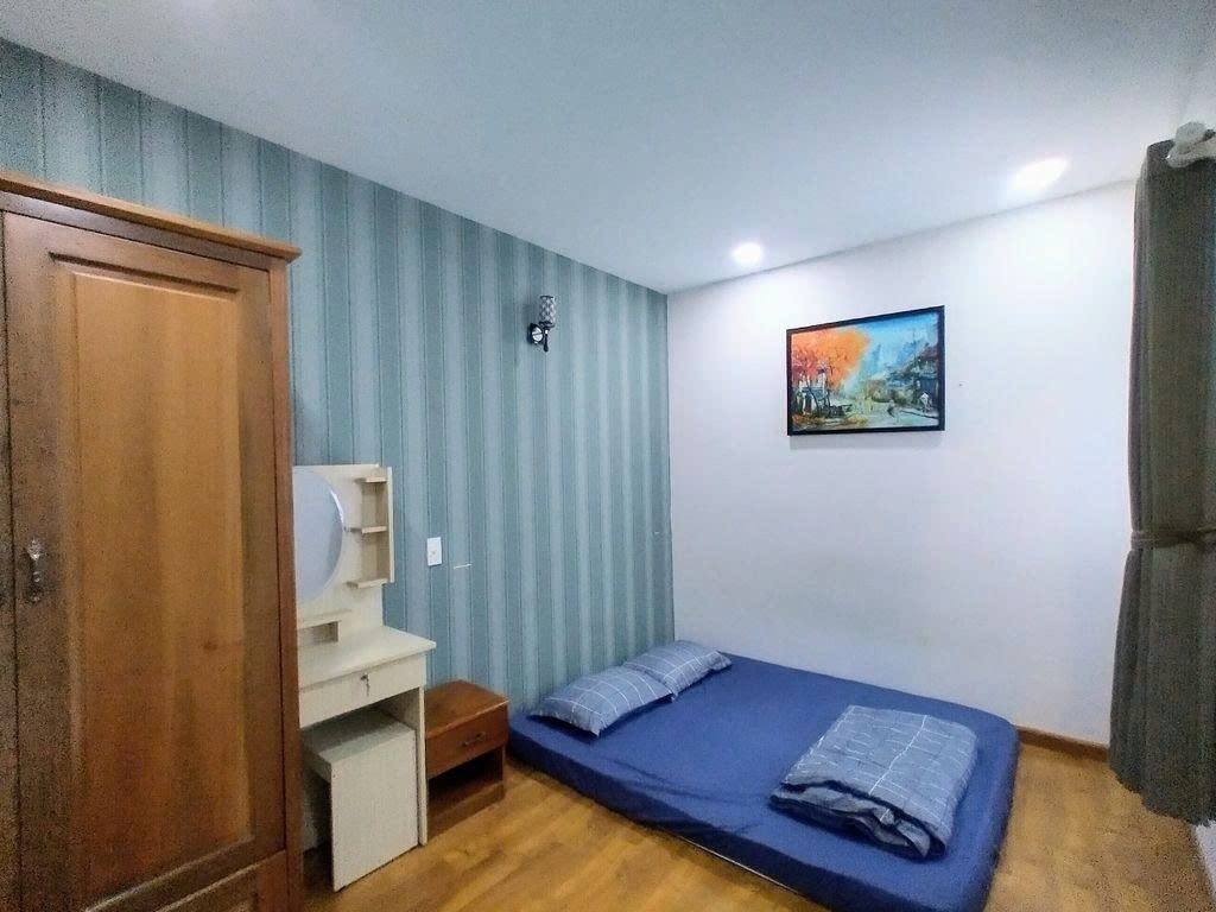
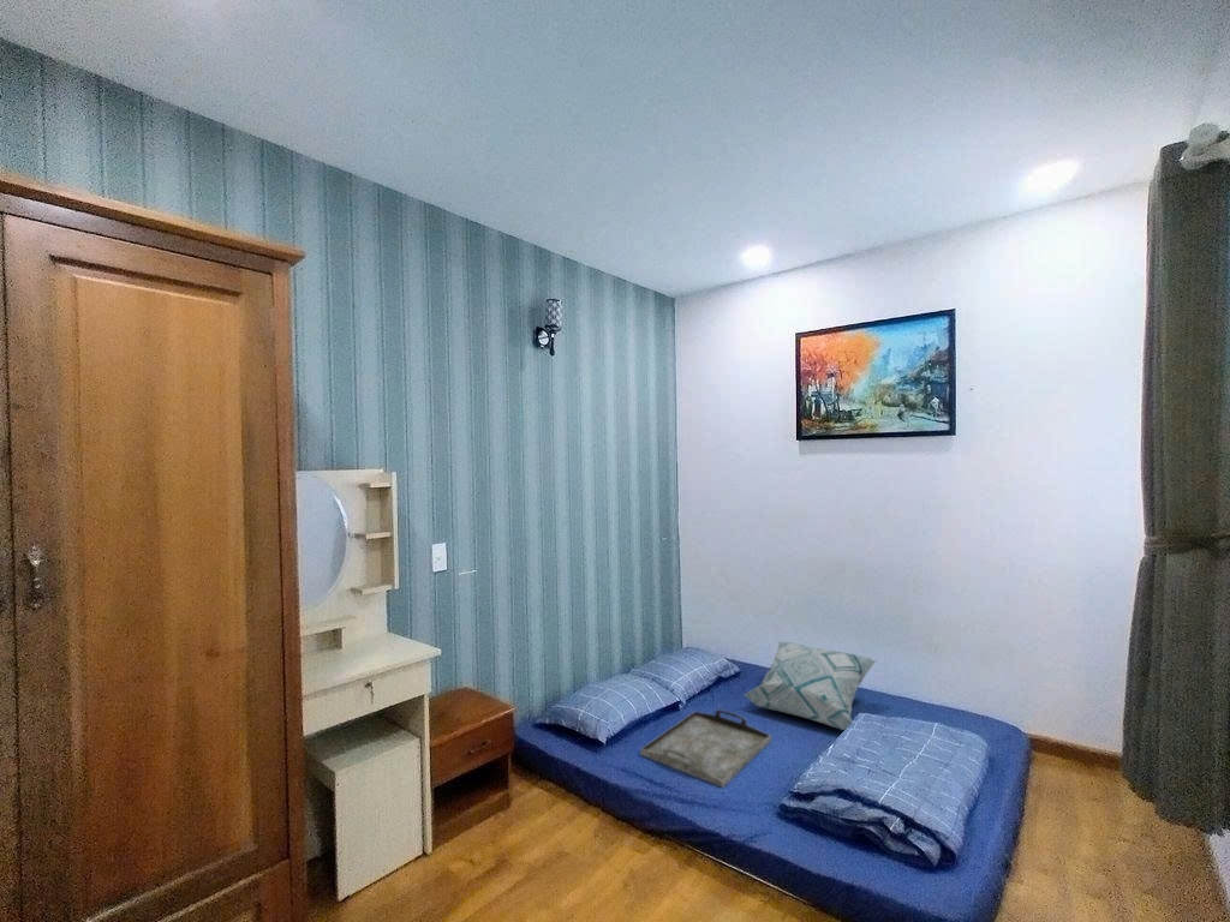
+ decorative pillow (812, 681)
+ serving tray (706, 740)
